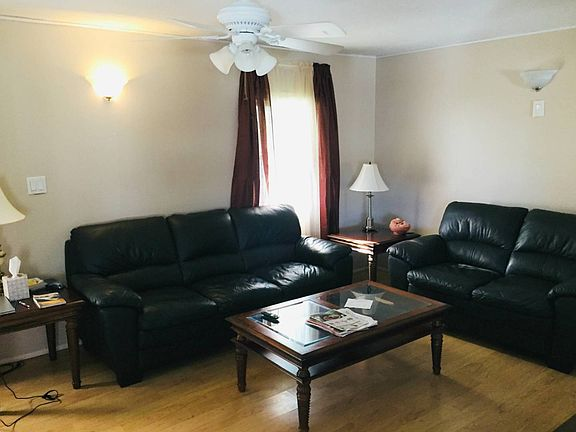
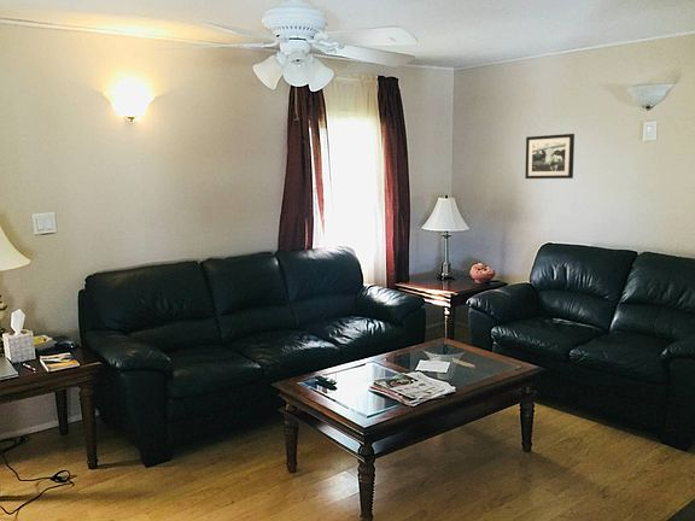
+ picture frame (548, 157)
